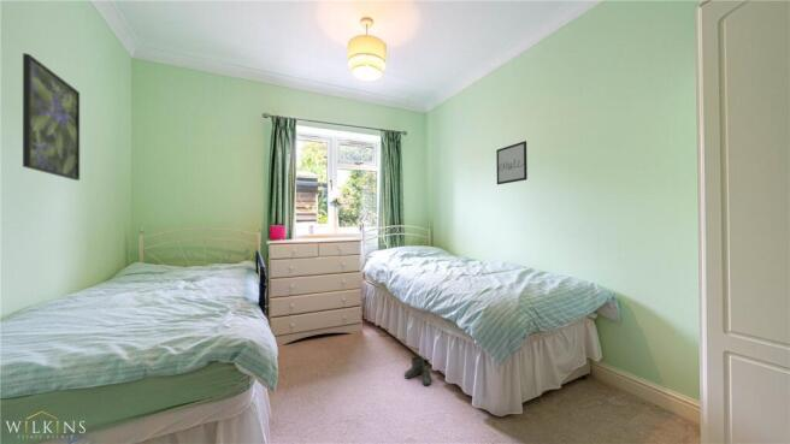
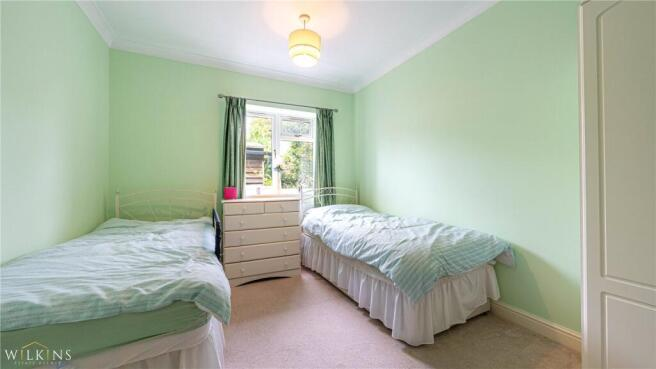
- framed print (54, 124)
- wall art (511, 164)
- boots (418, 368)
